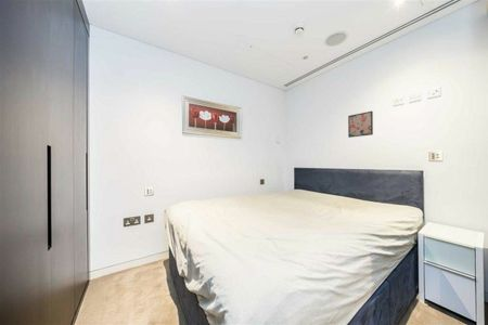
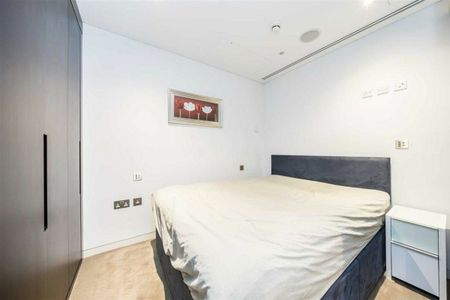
- wall art (360, 125)
